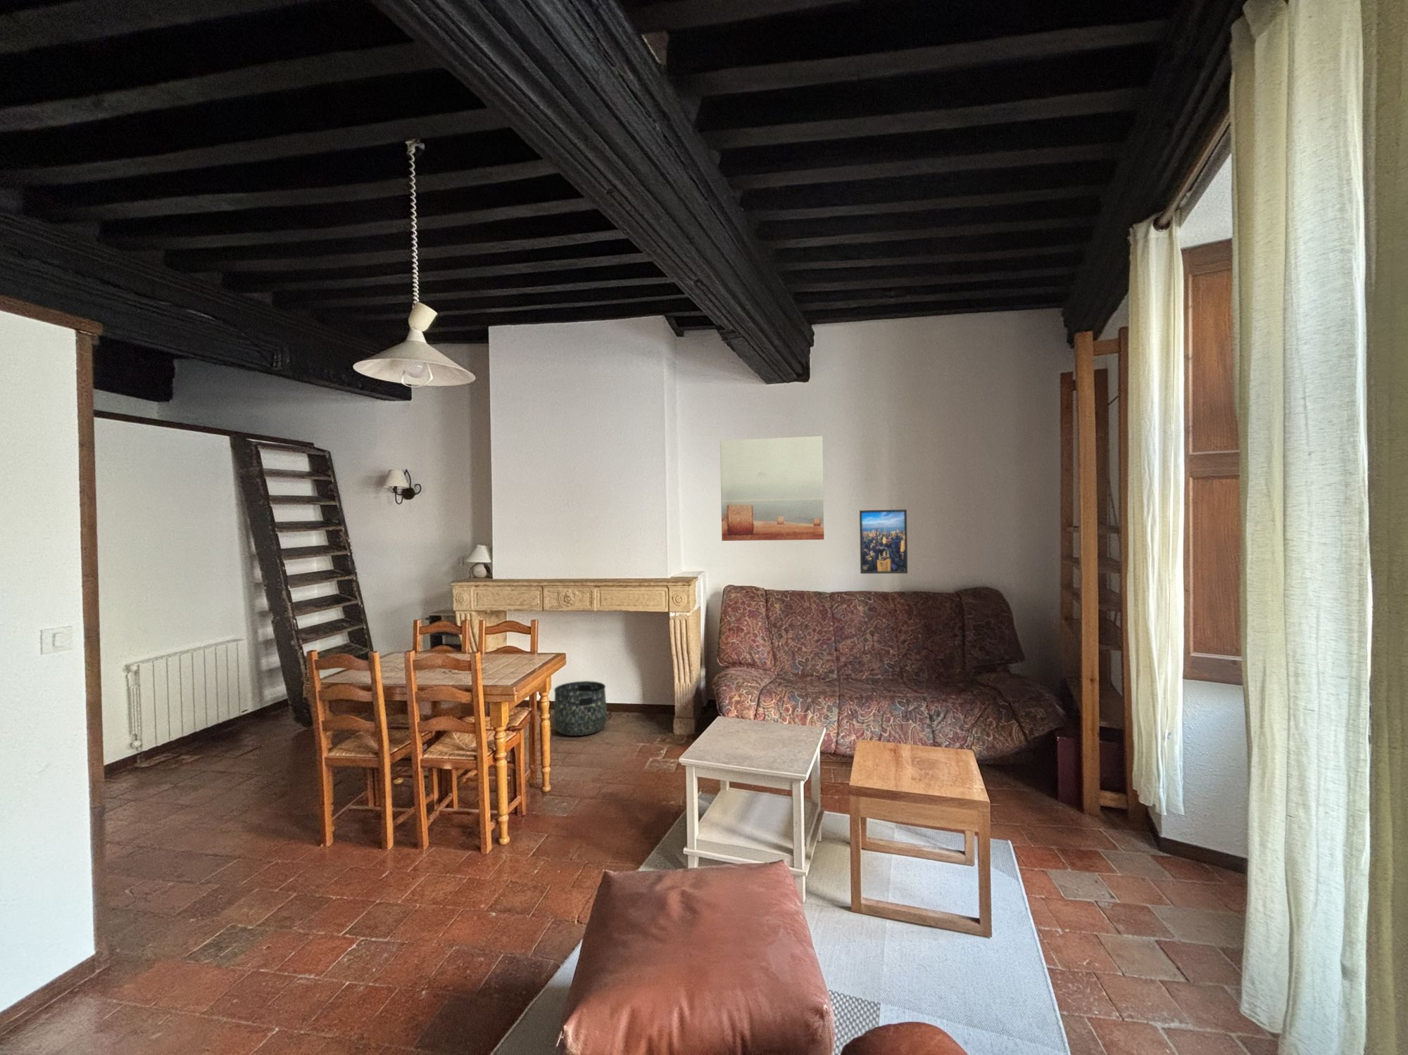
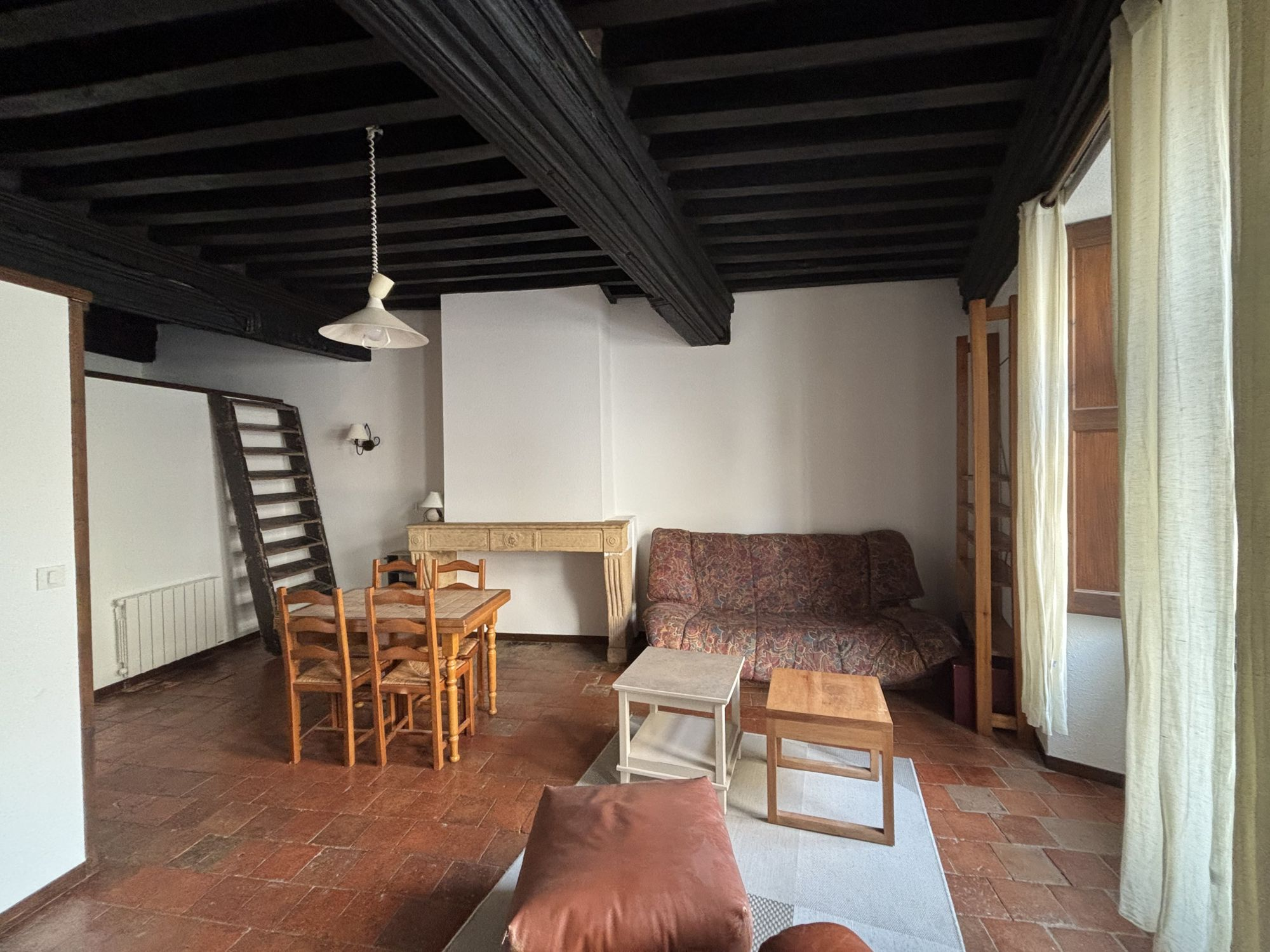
- basket (580, 708)
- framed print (882, 542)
- wall art (771, 489)
